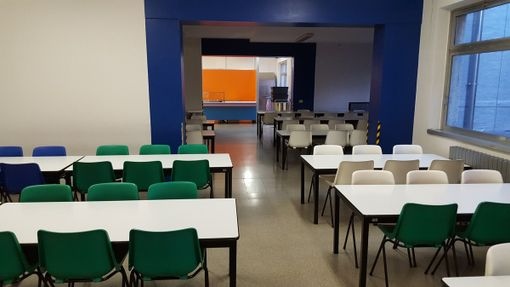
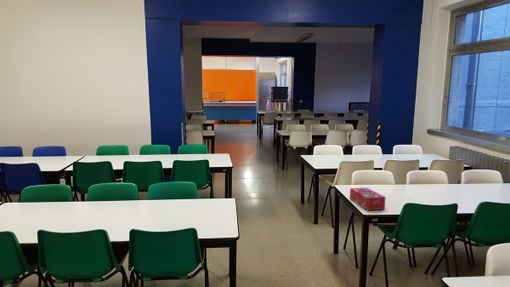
+ tissue box (366, 198)
